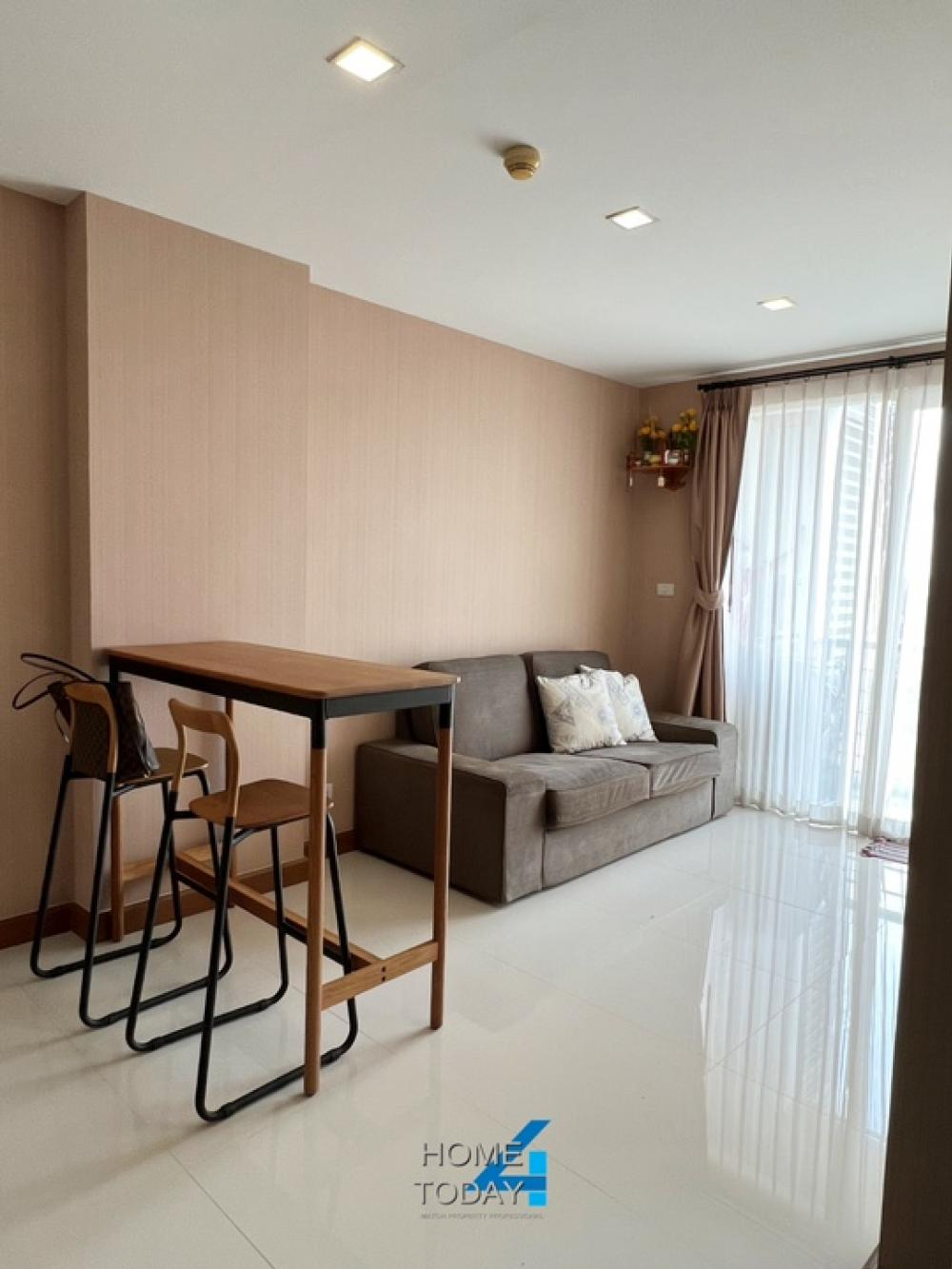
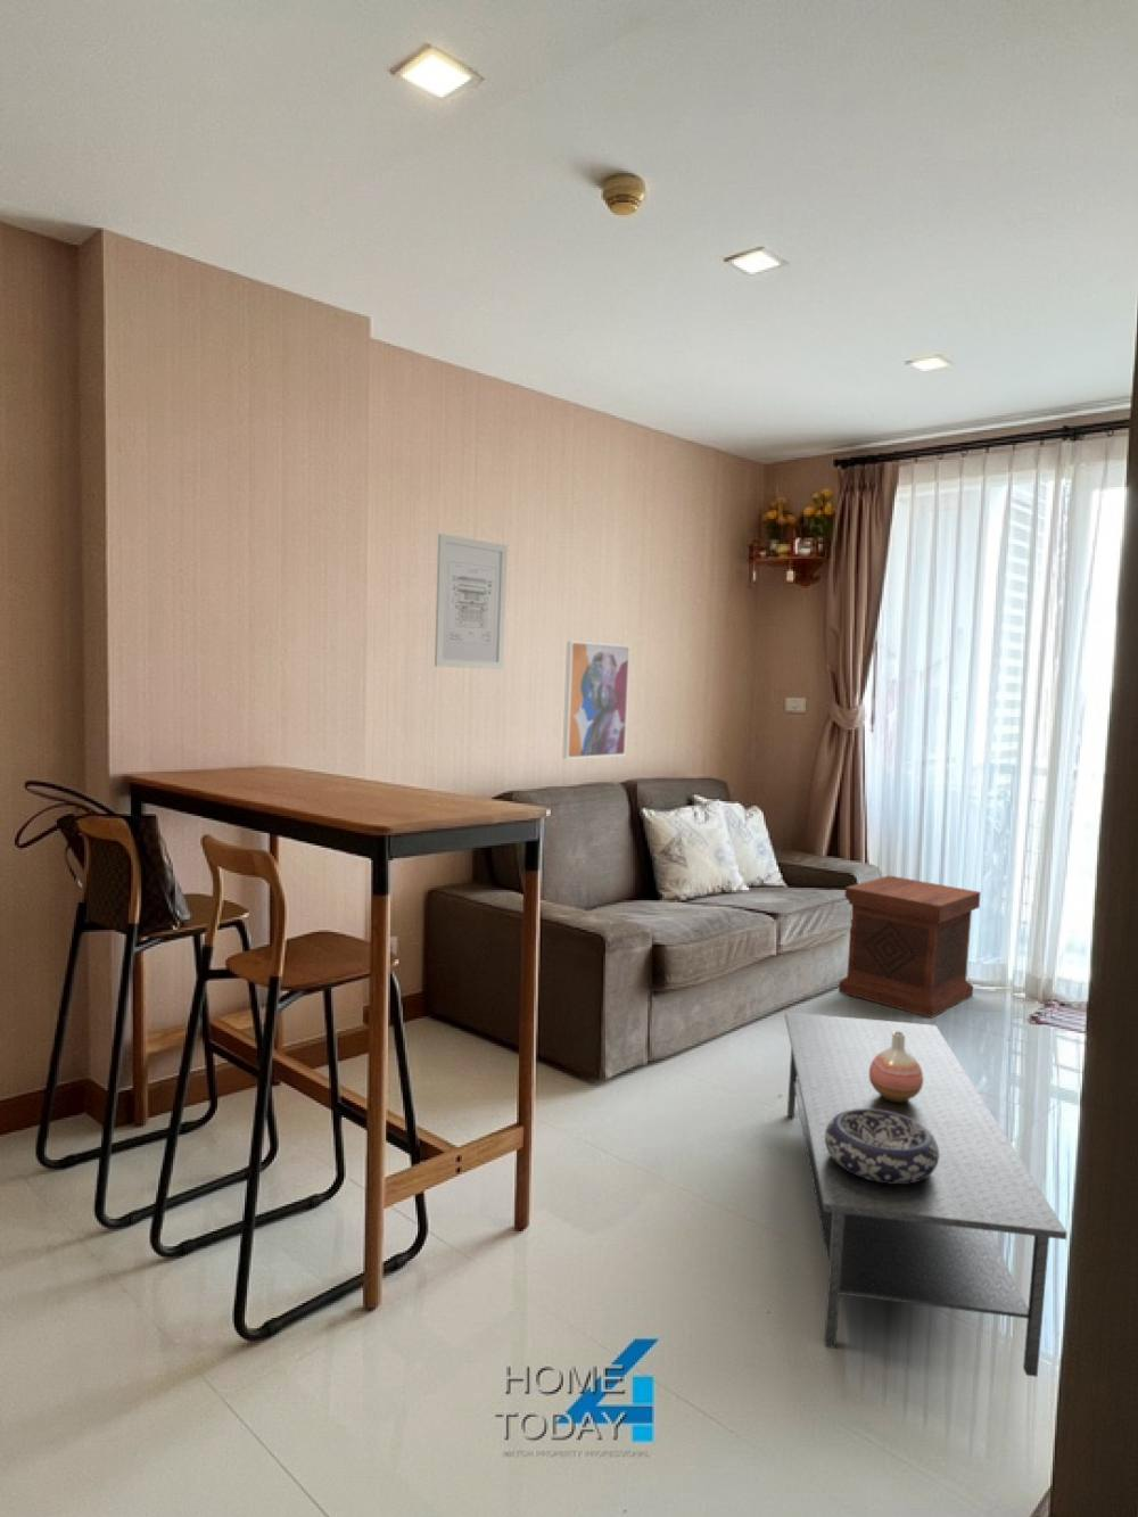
+ side table (910, 941)
+ wall art (471, 604)
+ vase (897, 1064)
+ decorative bowl (881, 1144)
+ coffee table (880, 1181)
+ wall art (596, 699)
